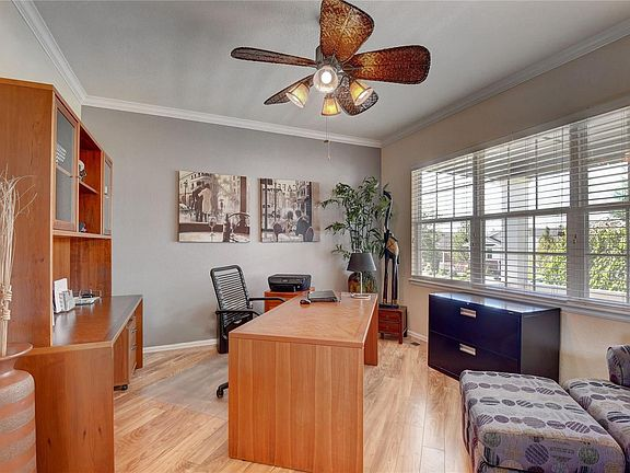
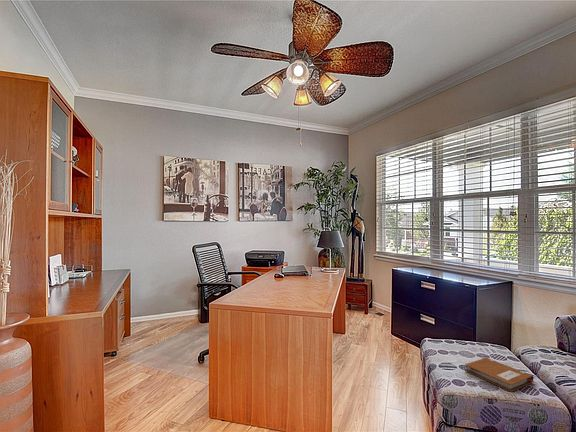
+ notebook (499, 373)
